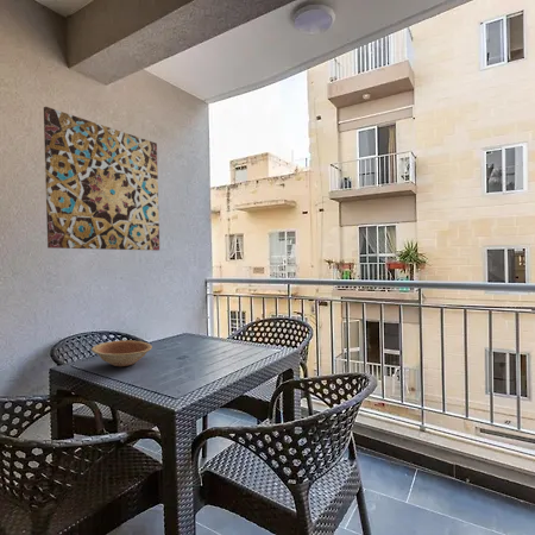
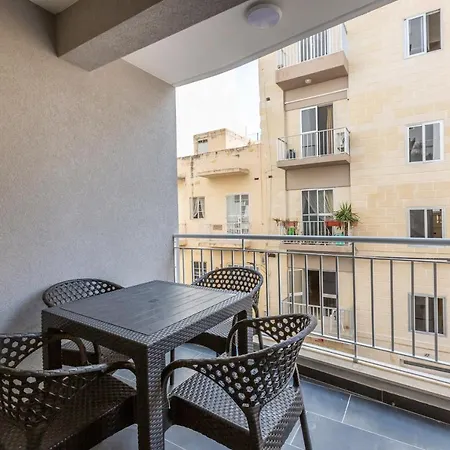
- bowl (122, 354)
- wall art (108, 188)
